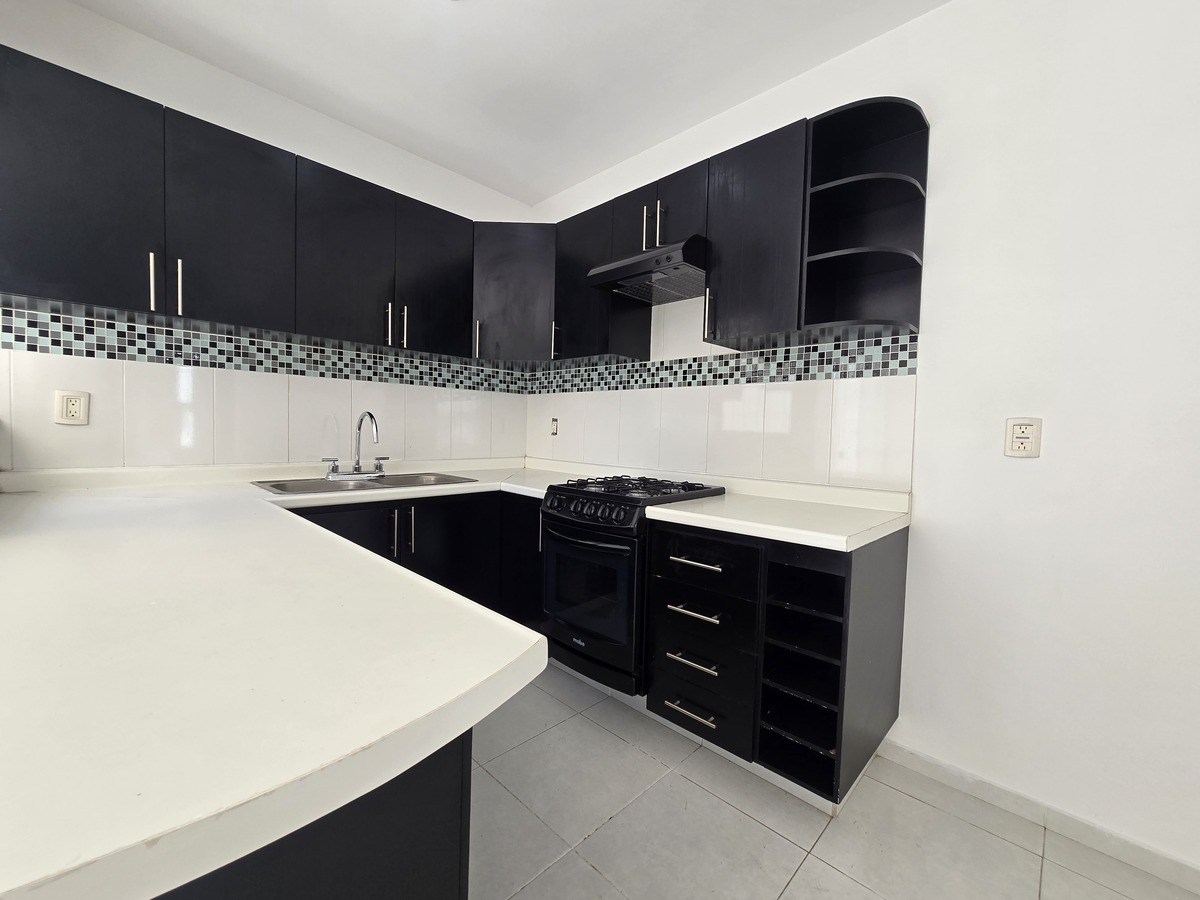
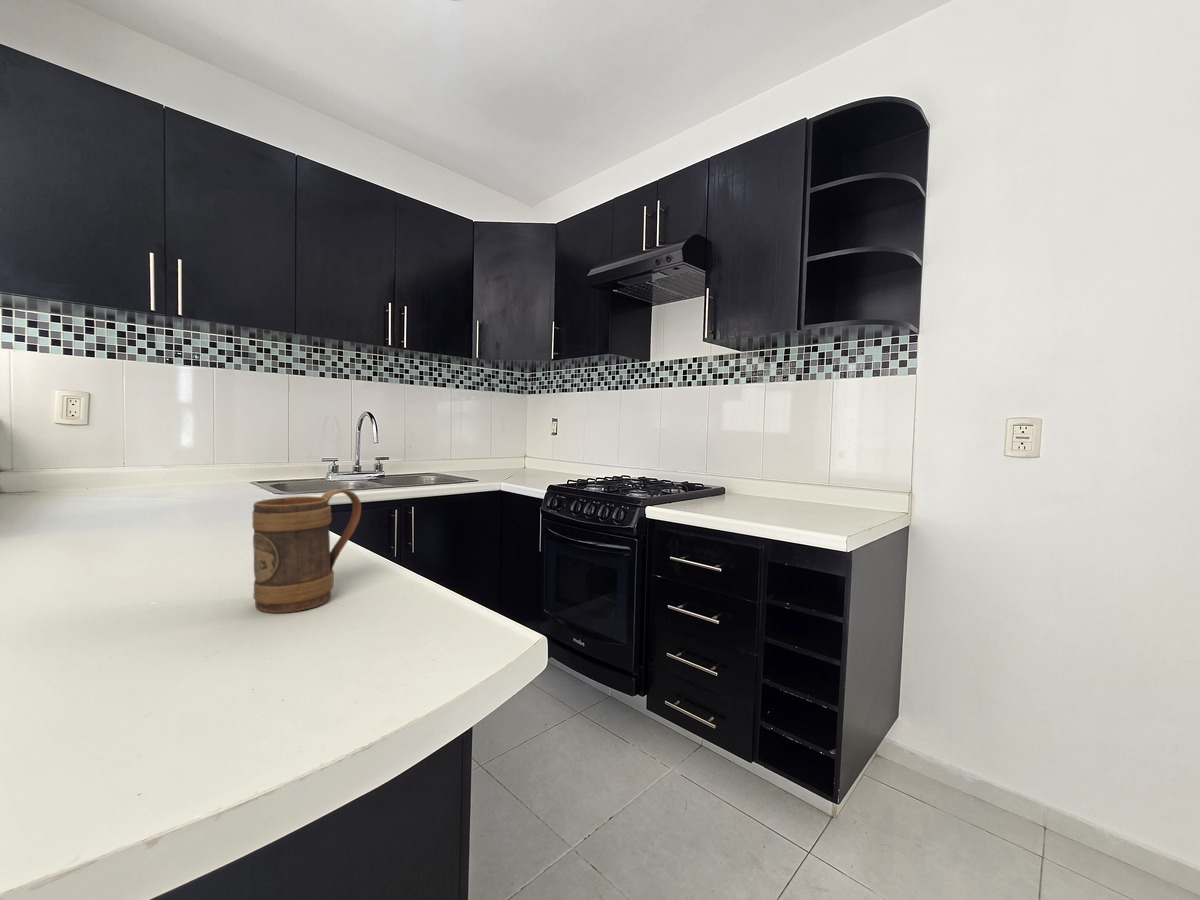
+ mug (311, 544)
